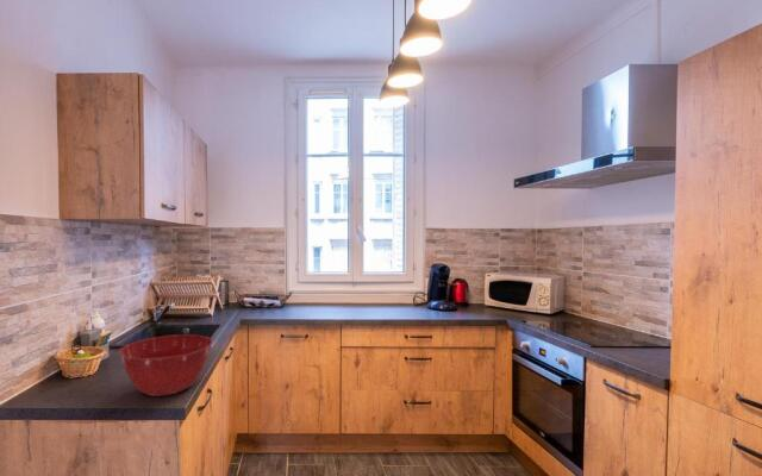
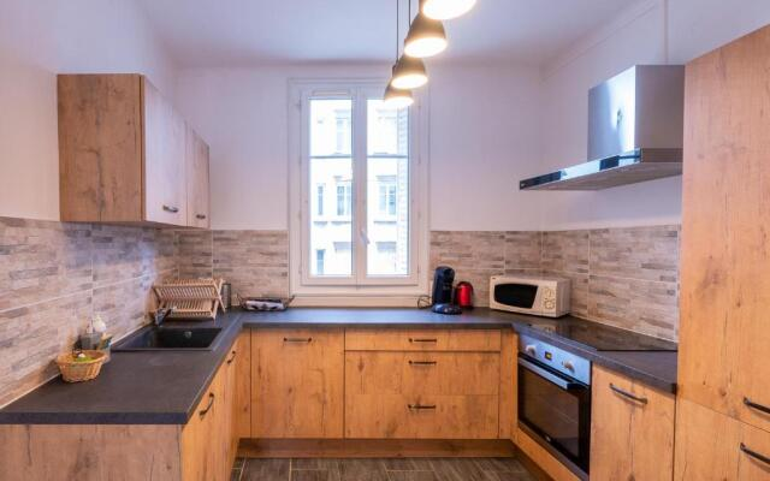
- mixing bowl (168, 365)
